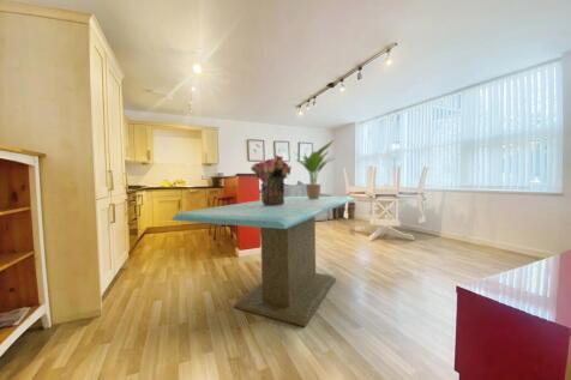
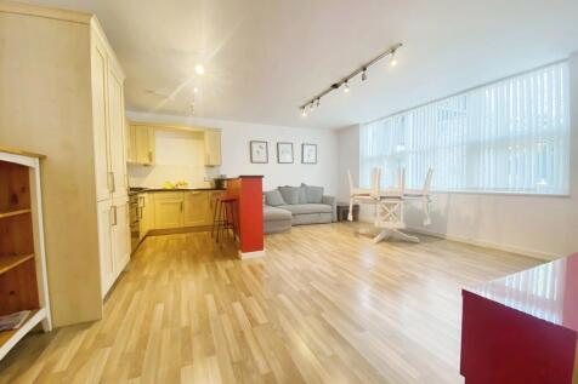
- potted plant (315, 170)
- bouquet (271, 180)
- dining table (289, 247)
